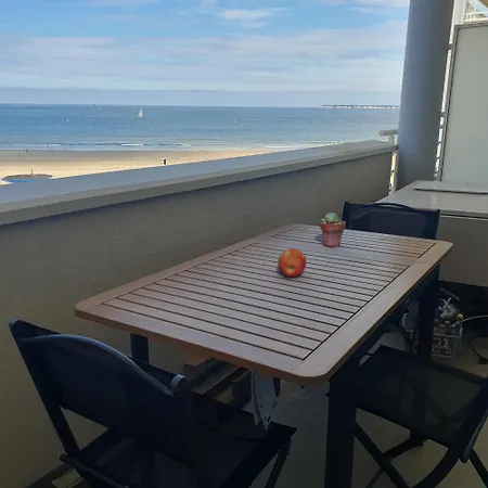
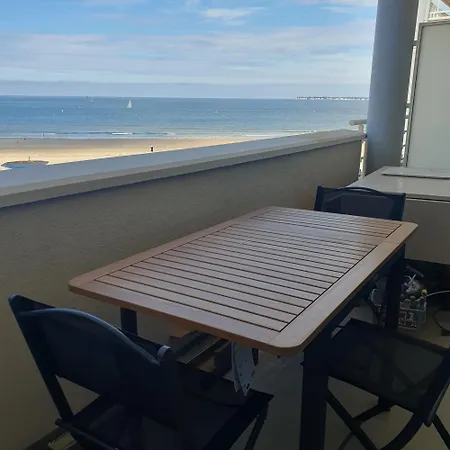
- apple (291, 262)
- potted succulent (332, 228)
